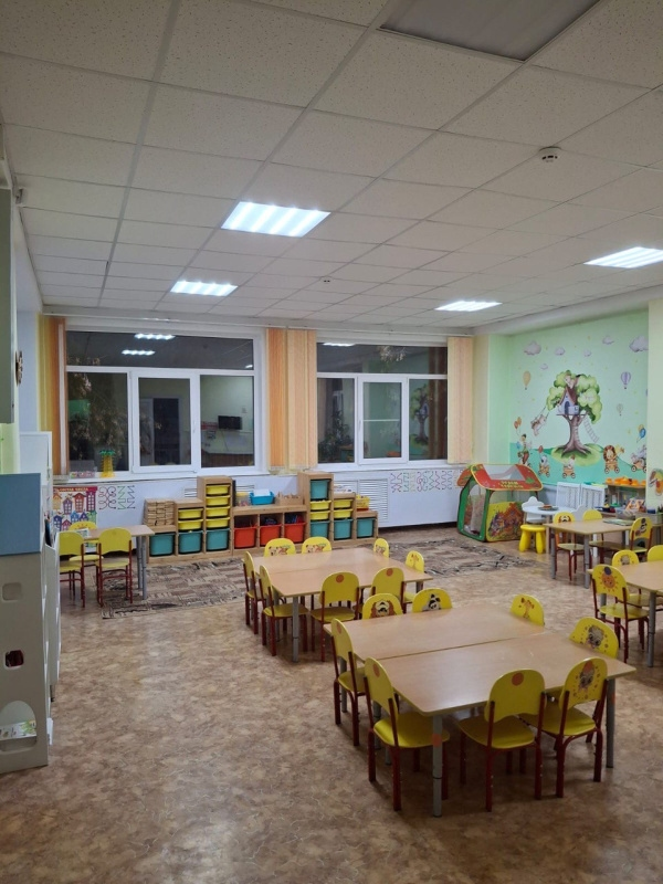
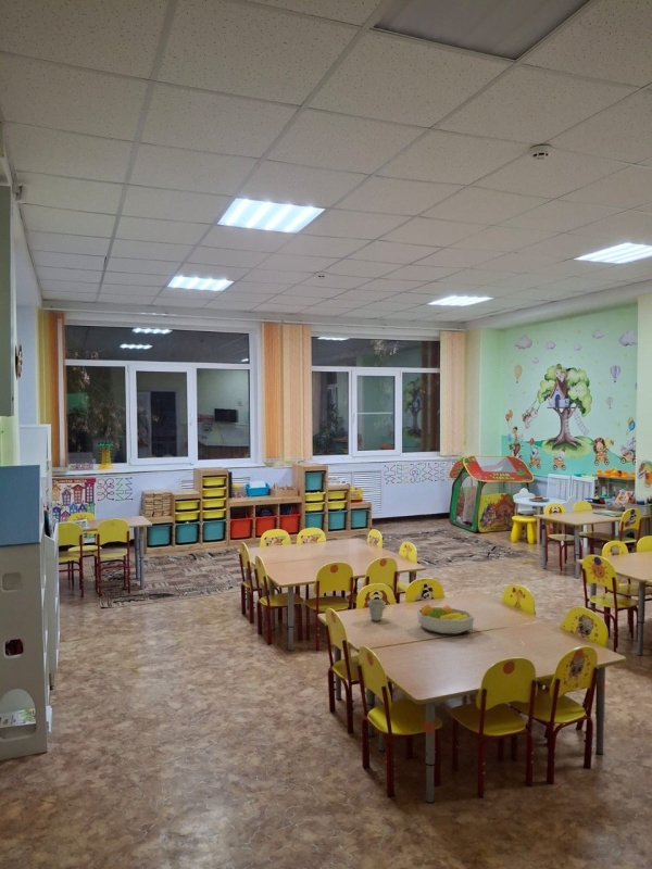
+ cup (376, 610)
+ fruit bowl (444, 617)
